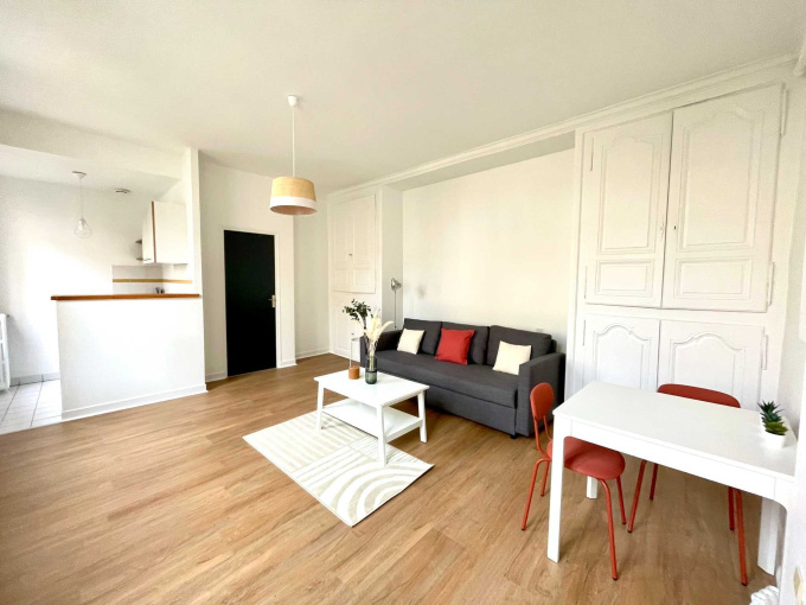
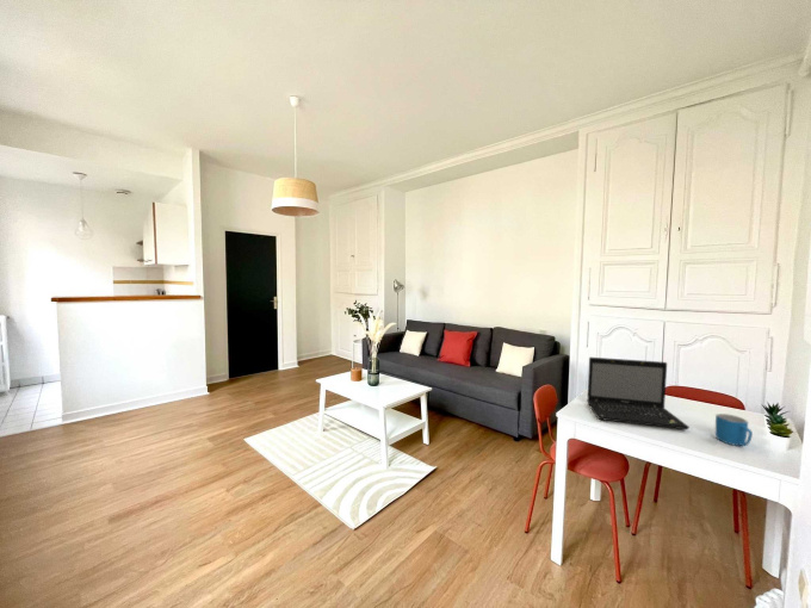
+ mug (735, 430)
+ laptop (633, 390)
